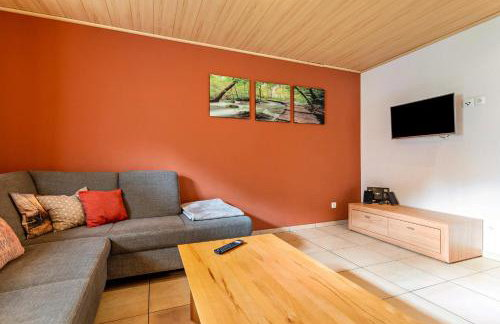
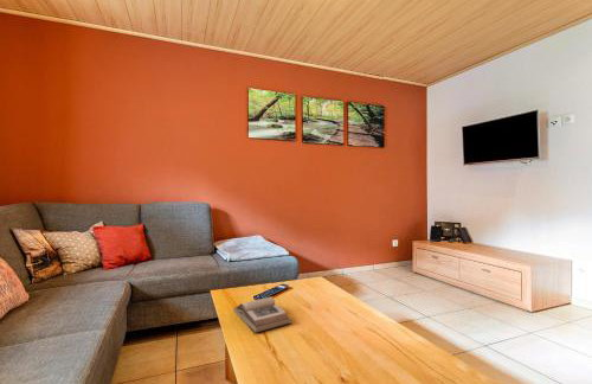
+ book (260, 309)
